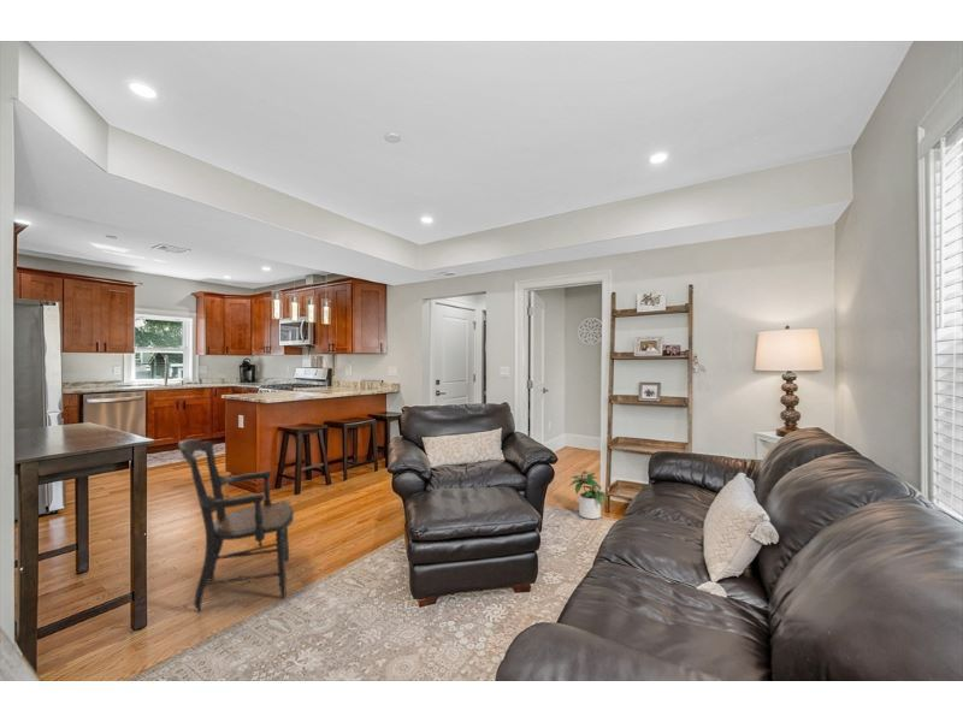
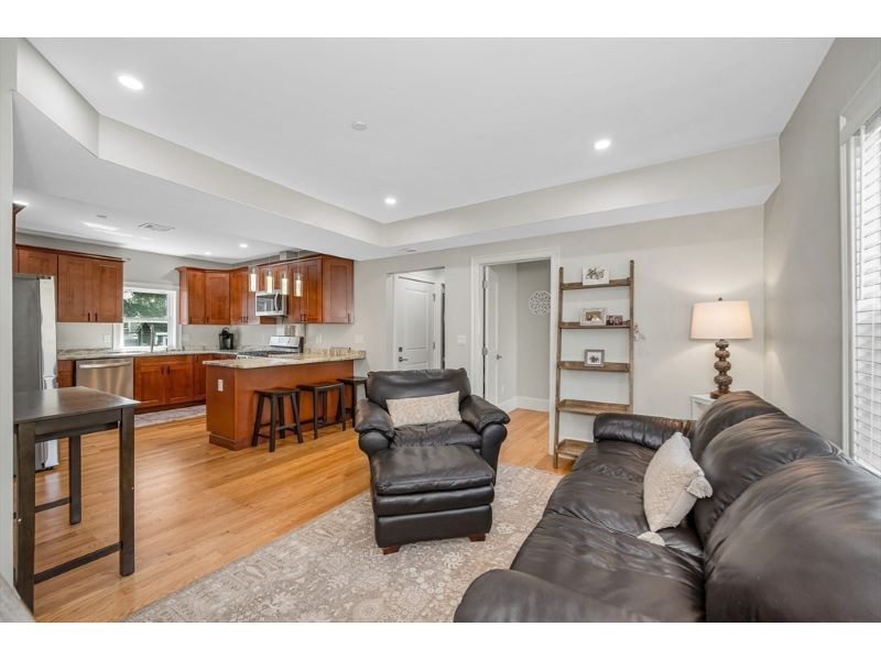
- armchair (240, 511)
- potted plant (586, 495)
